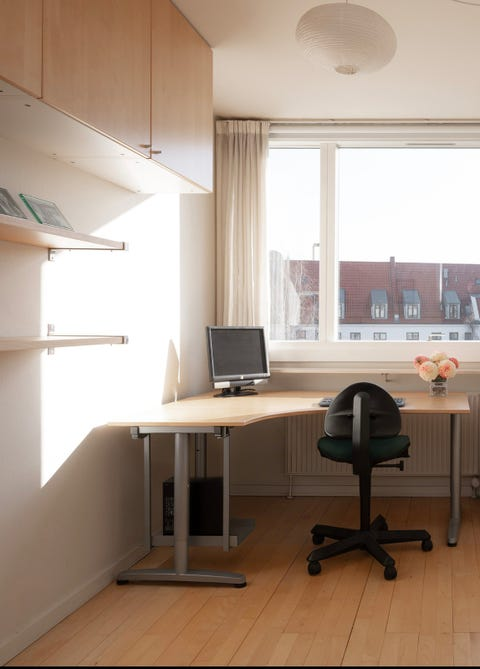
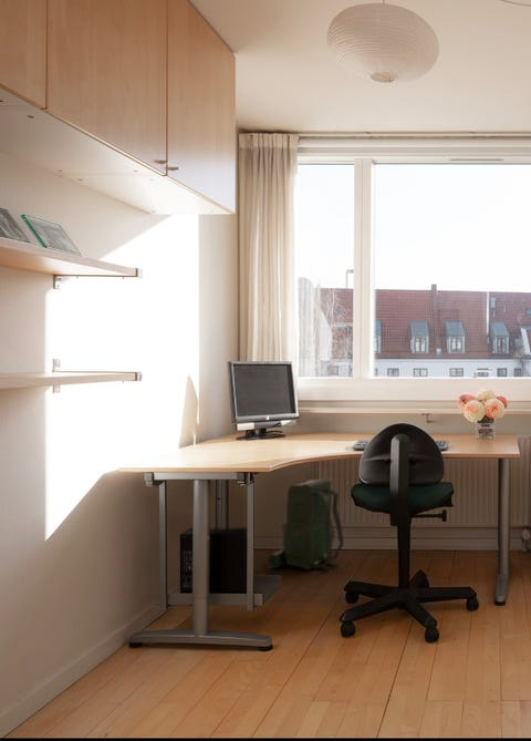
+ backpack (306, 522)
